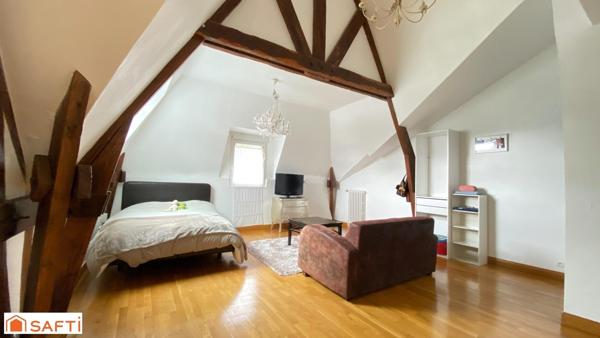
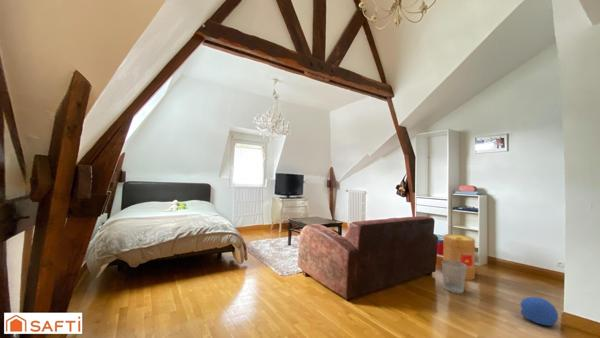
+ ball (538, 309)
+ wastebasket (453, 276)
+ basket (458, 255)
